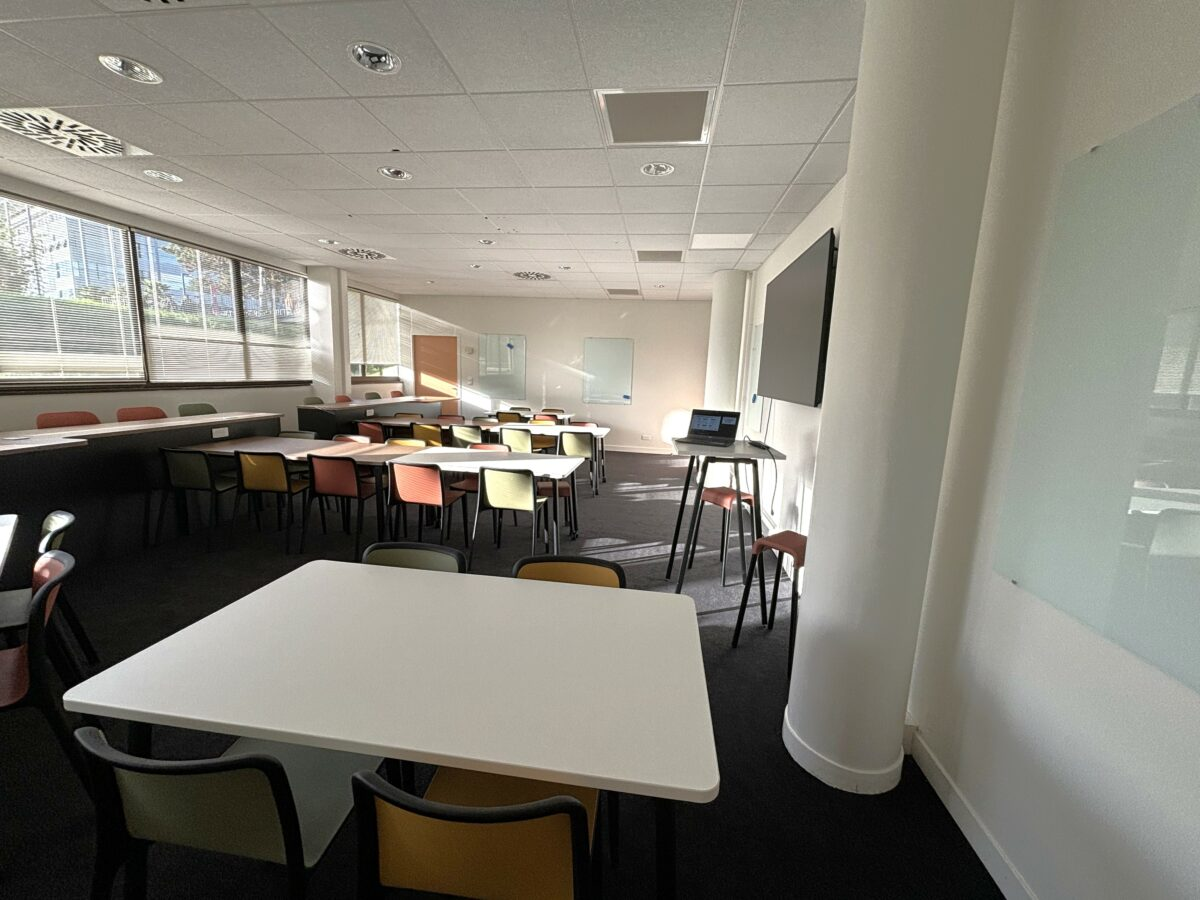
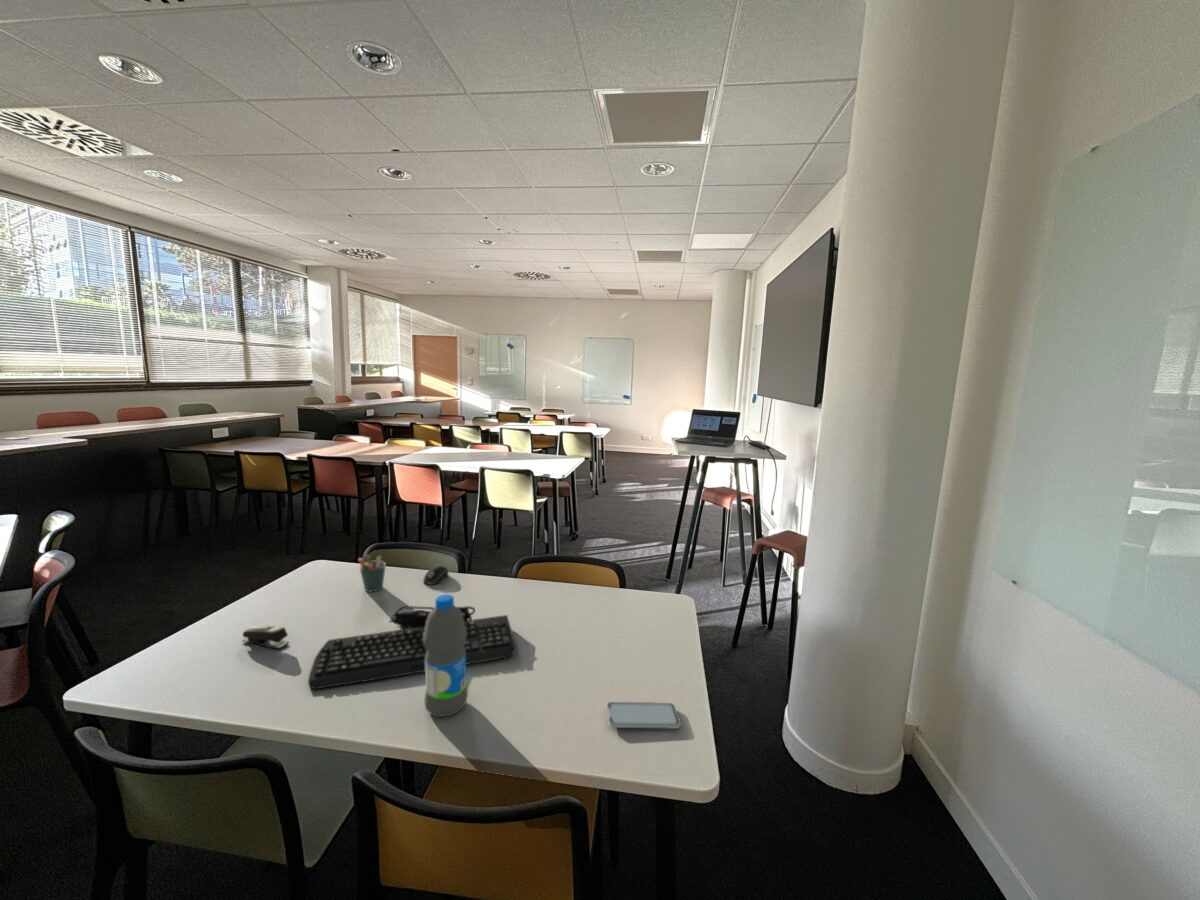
+ keyboard (419, 631)
+ computer mouse (436, 573)
+ water bottle (445, 652)
+ stapler (264, 633)
+ smartphone (642, 714)
+ pen holder (372, 570)
